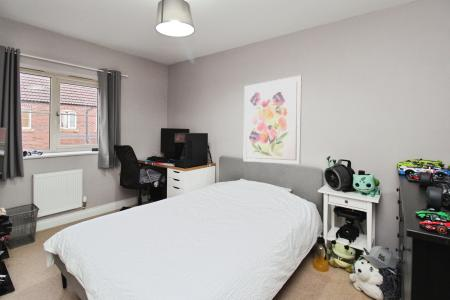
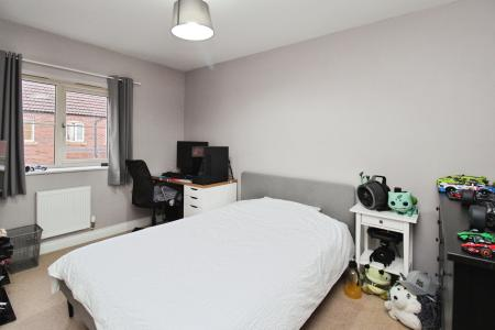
- wall art (270, 122)
